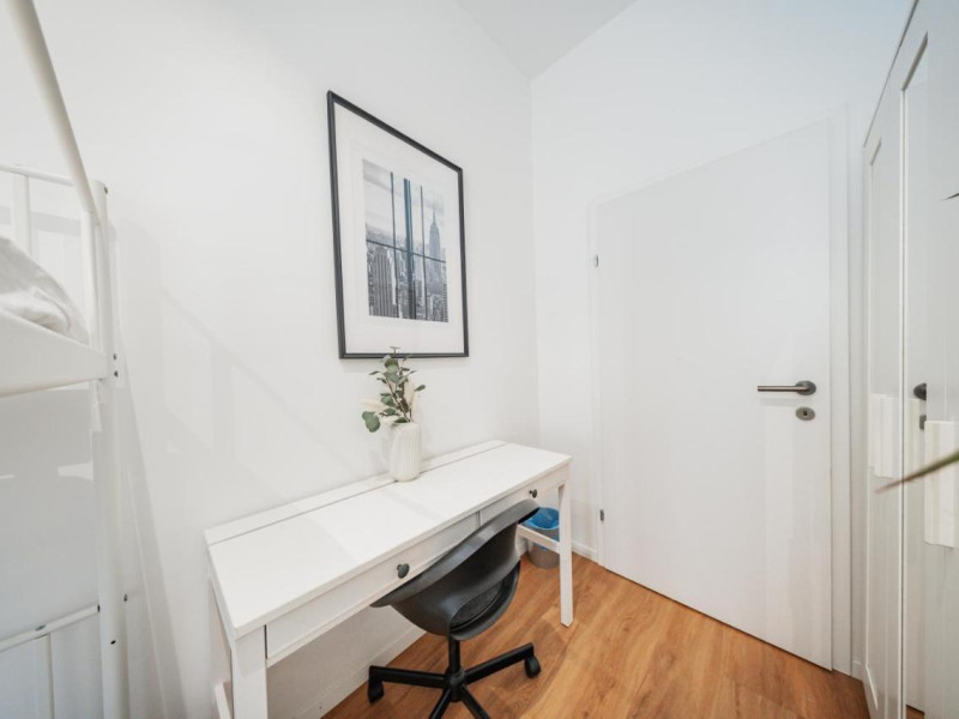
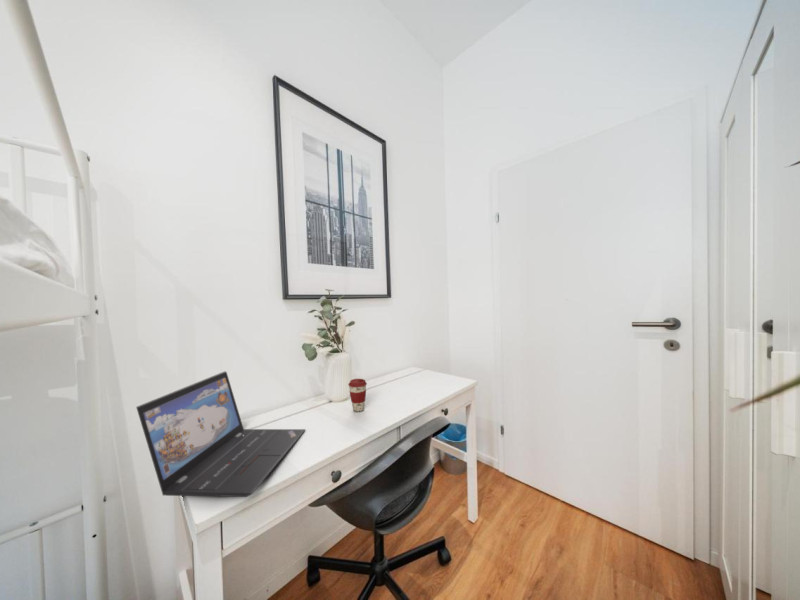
+ laptop (236, 421)
+ coffee cup (358, 395)
